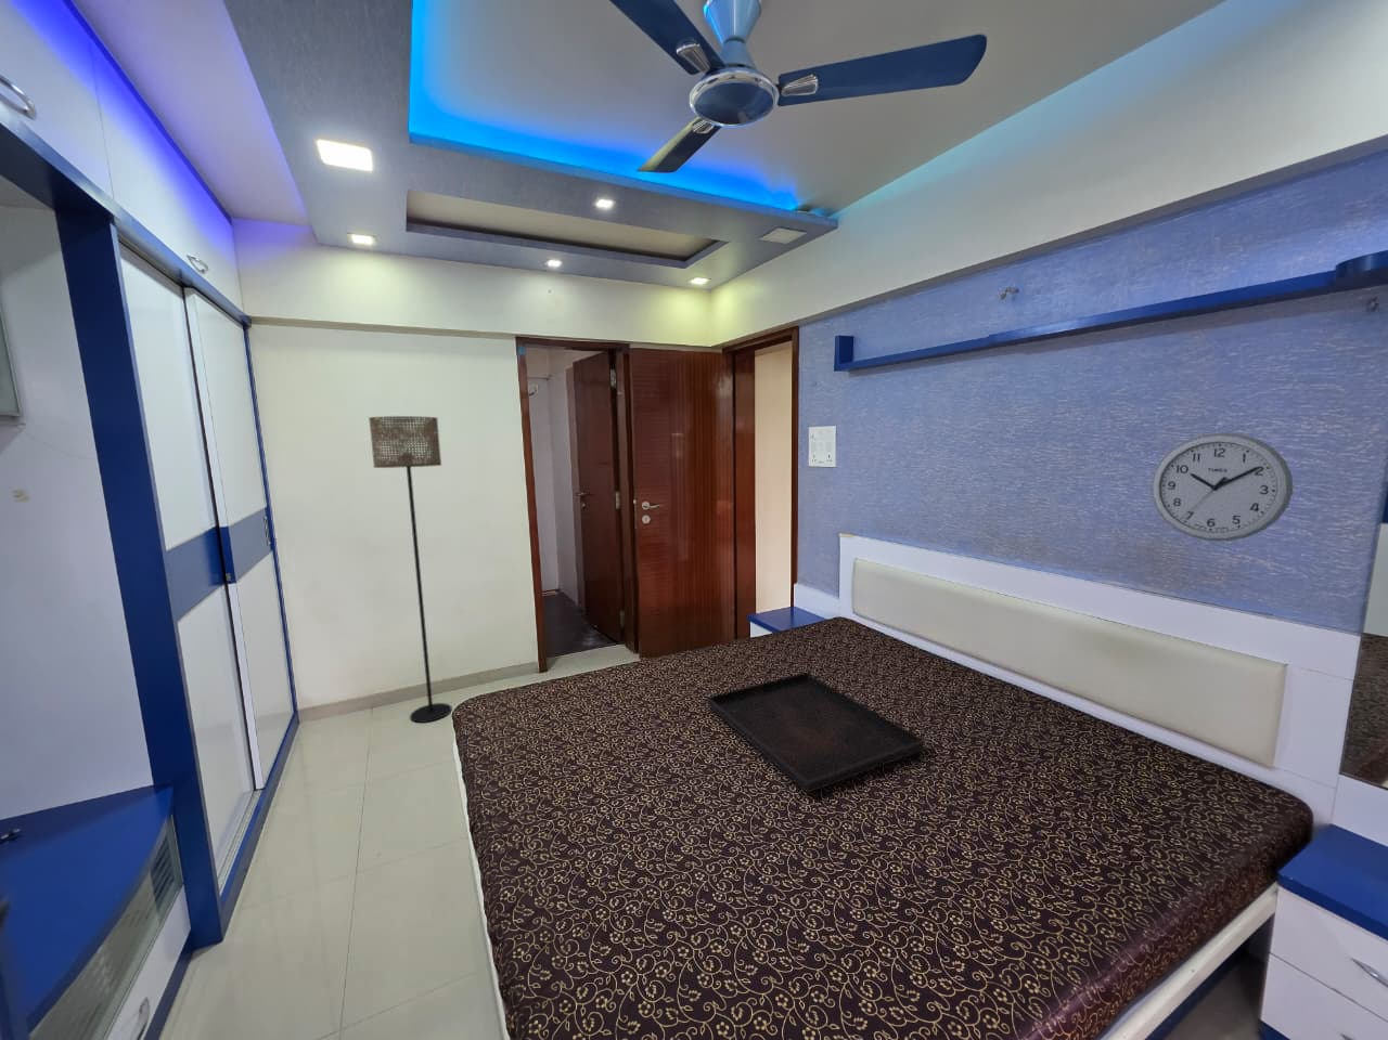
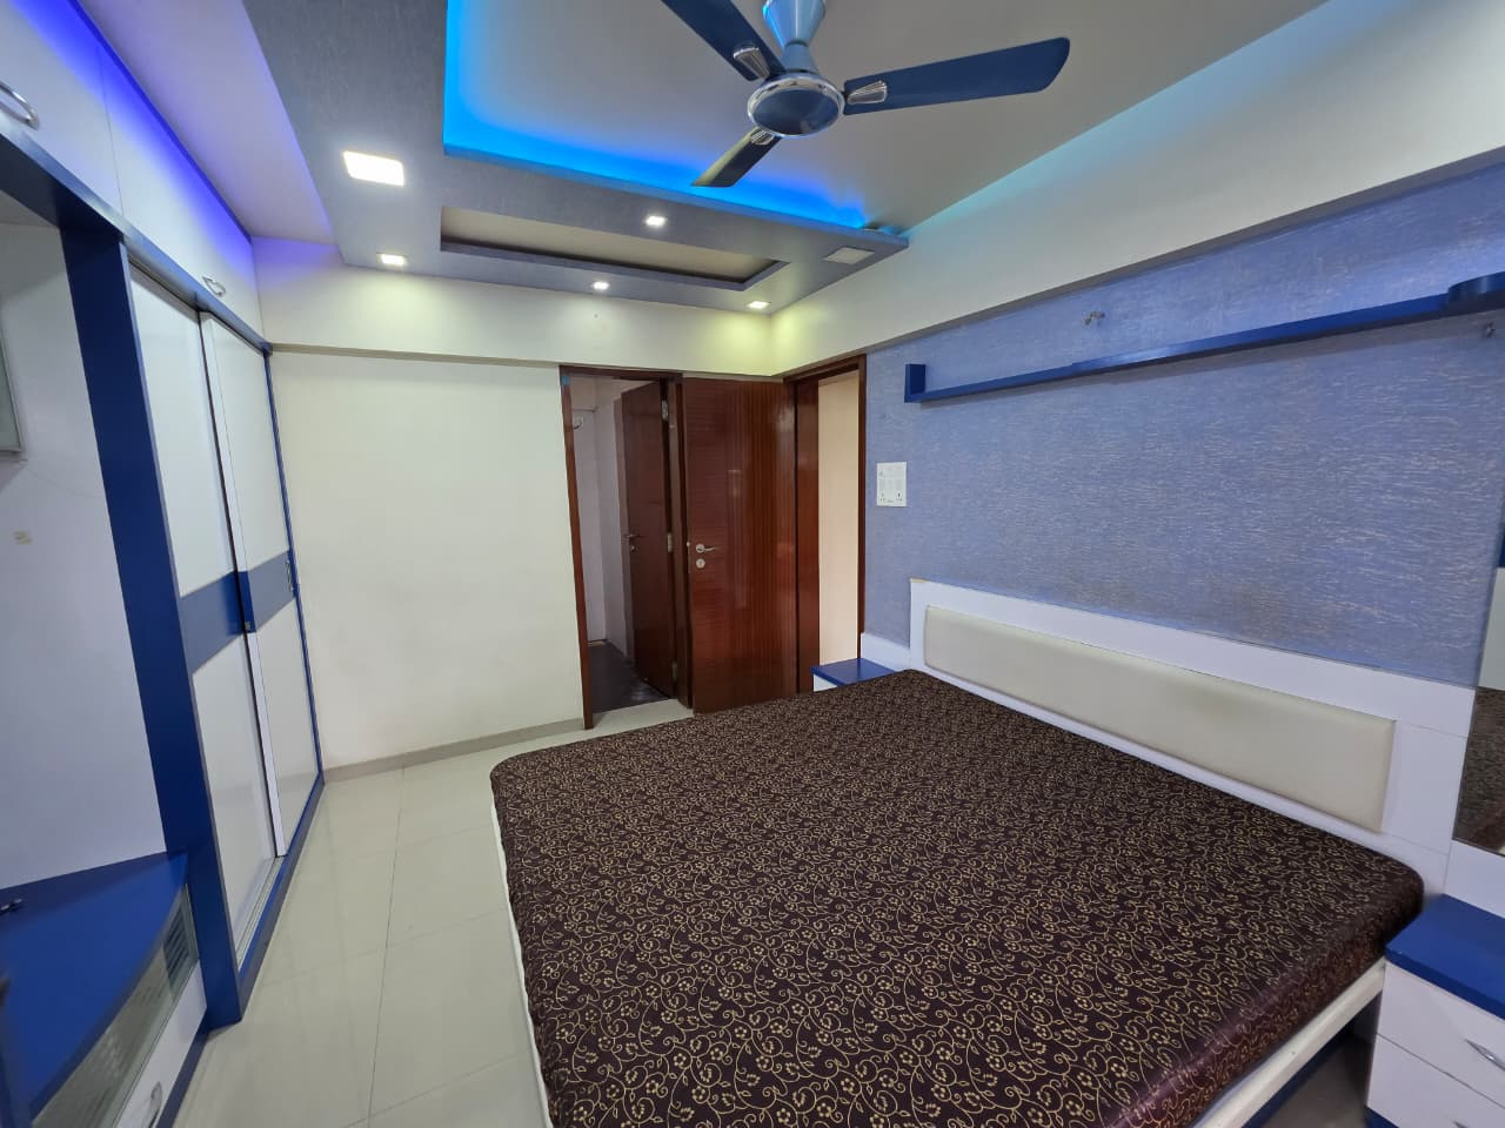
- floor lamp (417, 571)
- wall clock (1214, 487)
- serving tray (805, 721)
